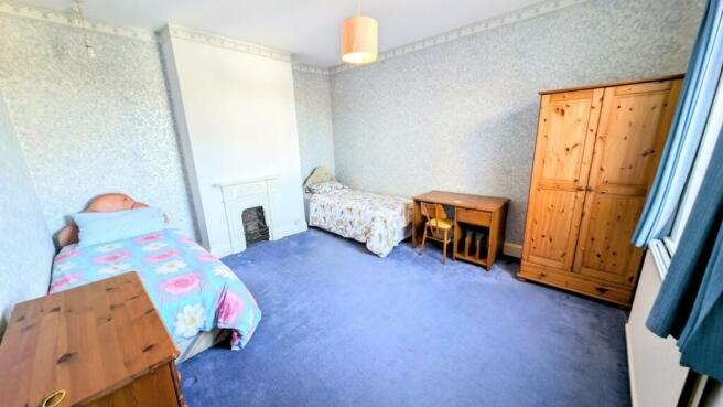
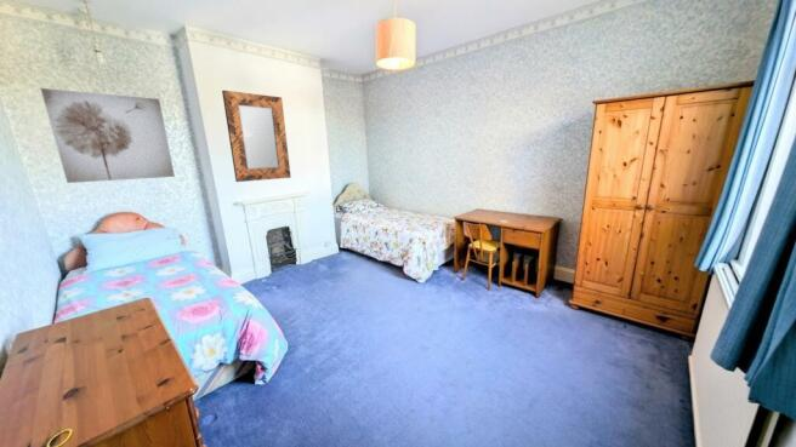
+ home mirror (258, 138)
+ wall art (115, 138)
